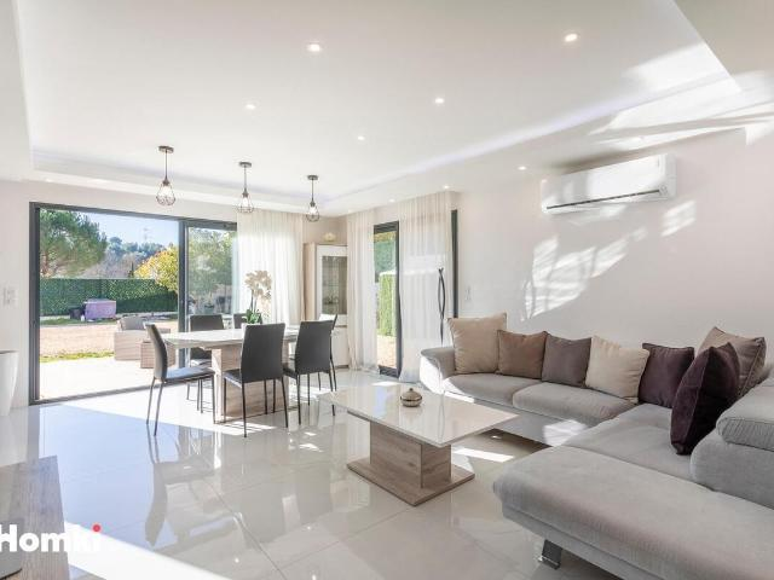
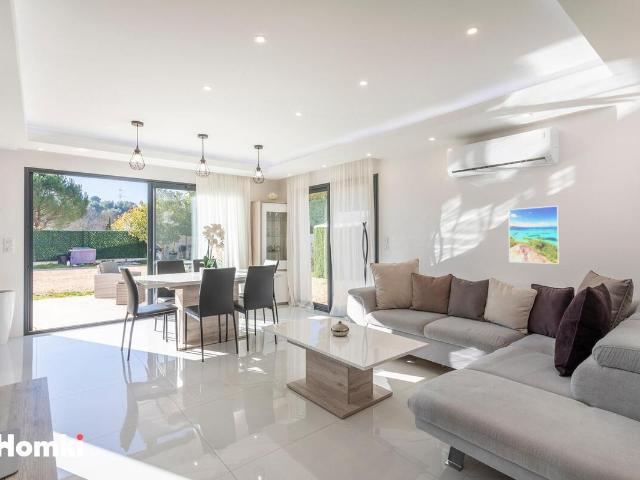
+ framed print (532, 235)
